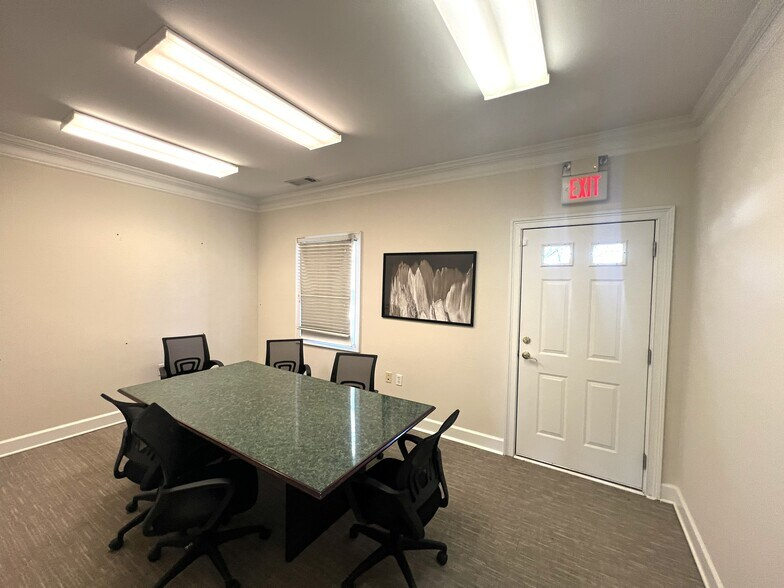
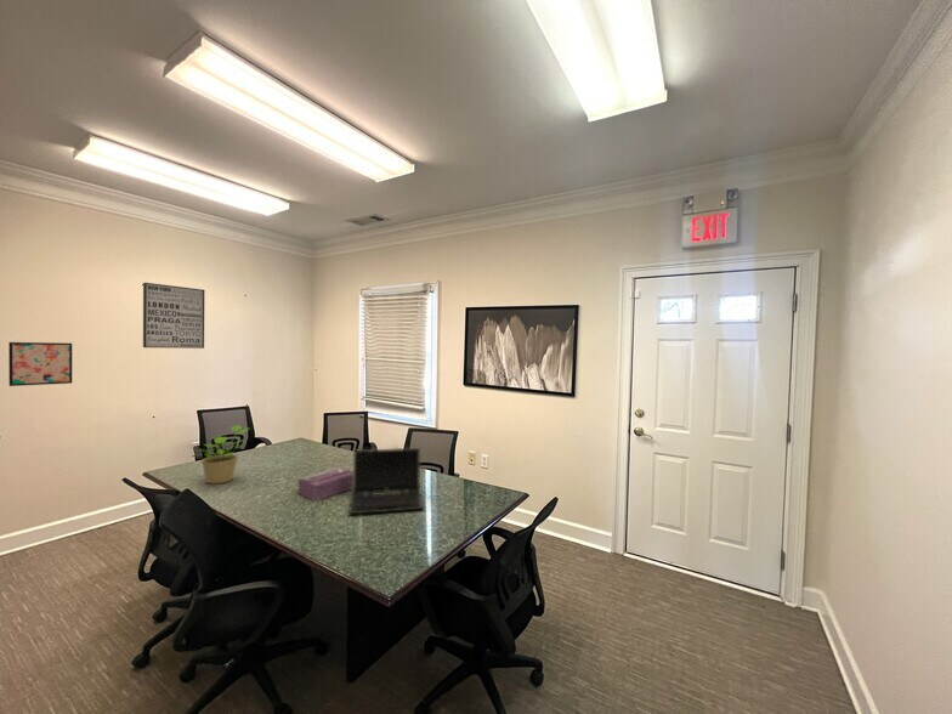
+ wall art (175, 317)
+ laptop computer (386, 478)
+ wall art (41, 363)
+ tissue box (328, 482)
+ potted plant (221, 454)
